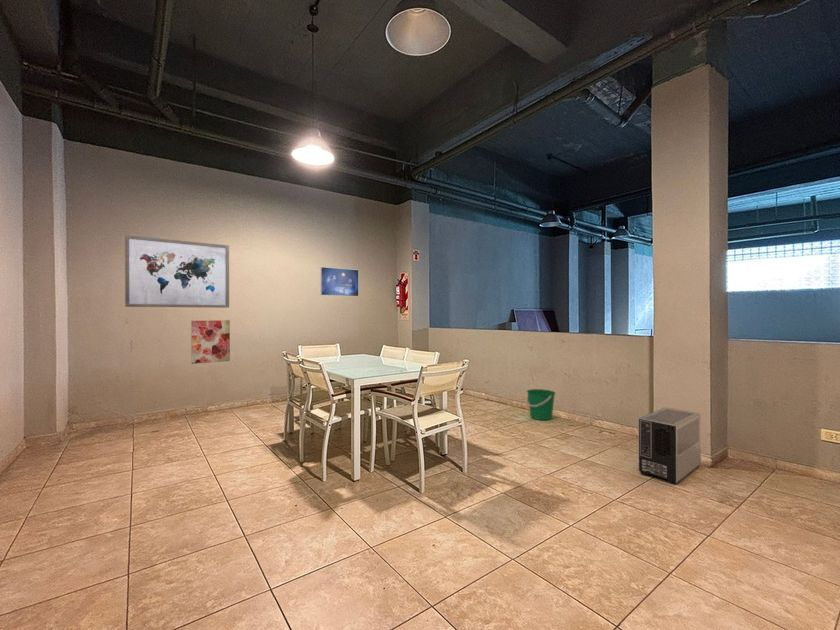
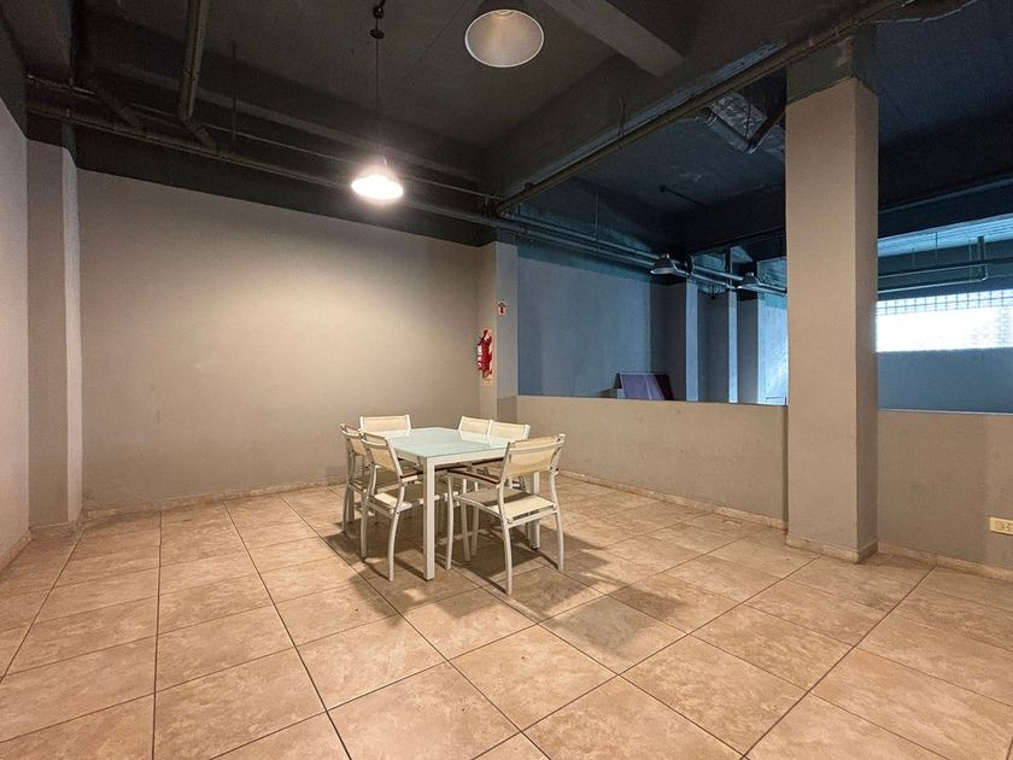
- wall art (180, 274)
- wall art (211, 341)
- air purifier (670, 442)
- bucket (540, 404)
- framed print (340, 282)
